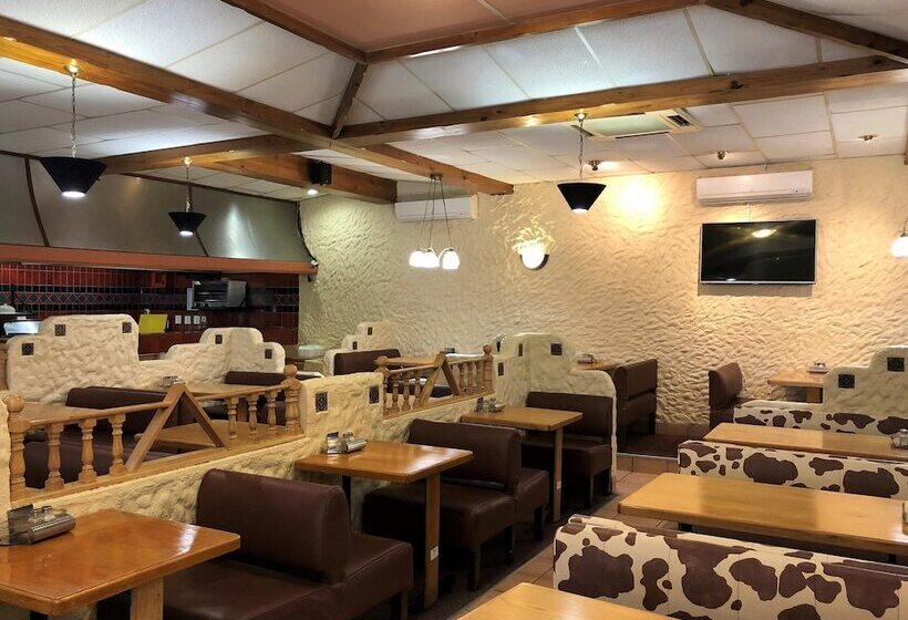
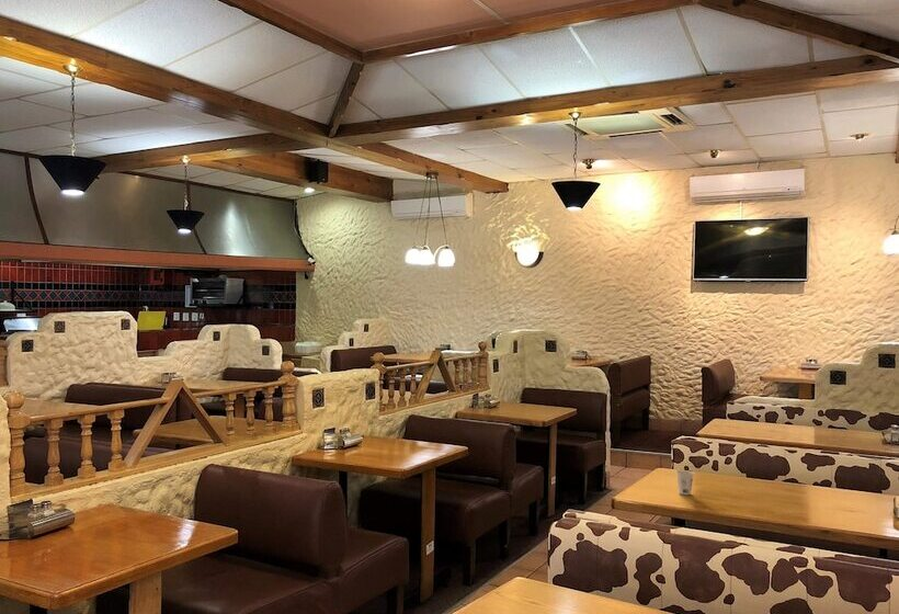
+ cup (684, 482)
